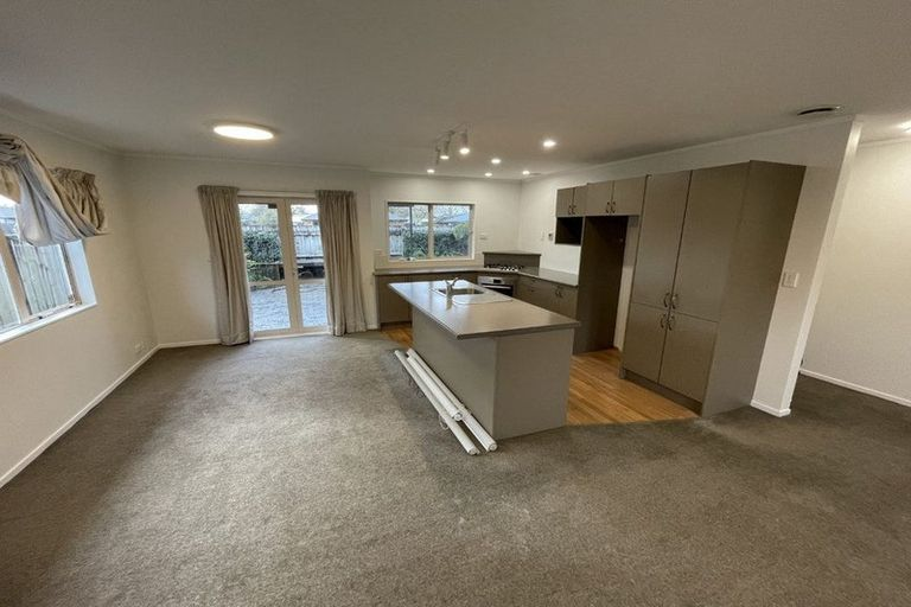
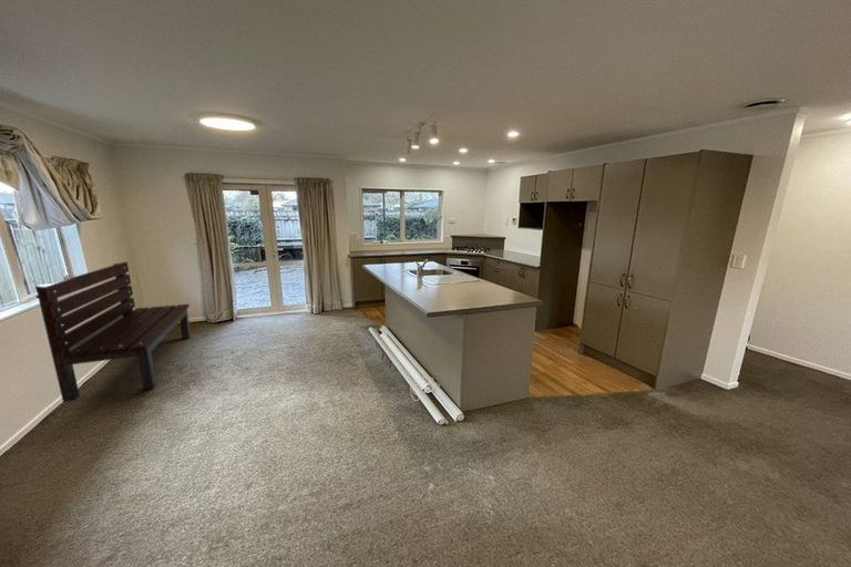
+ bench (133, 318)
